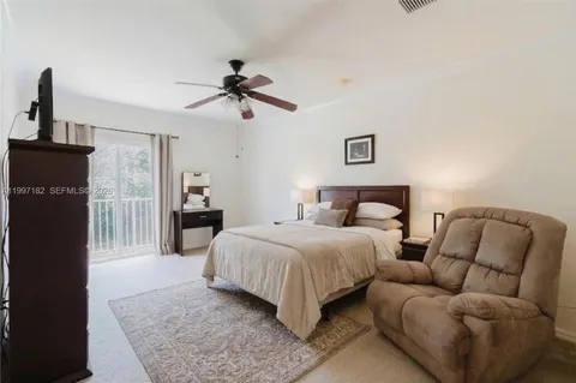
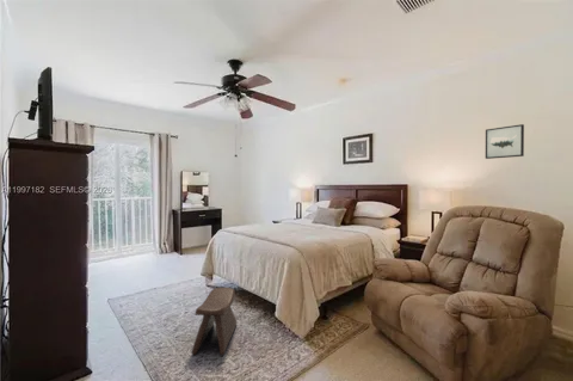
+ stool (216, 318)
+ wall art (504, 142)
